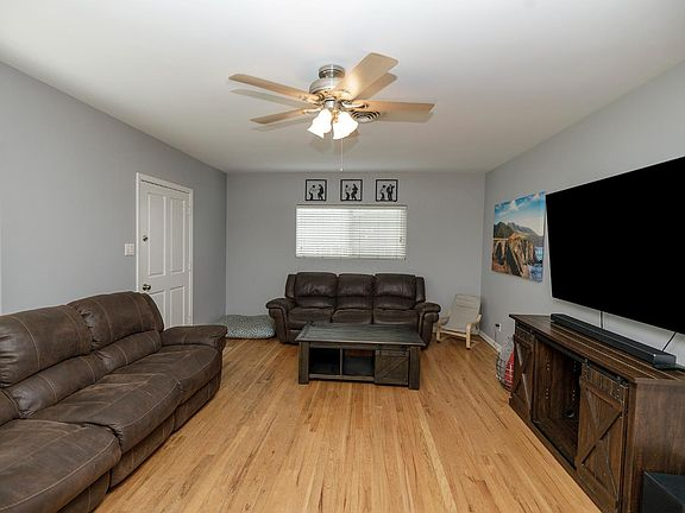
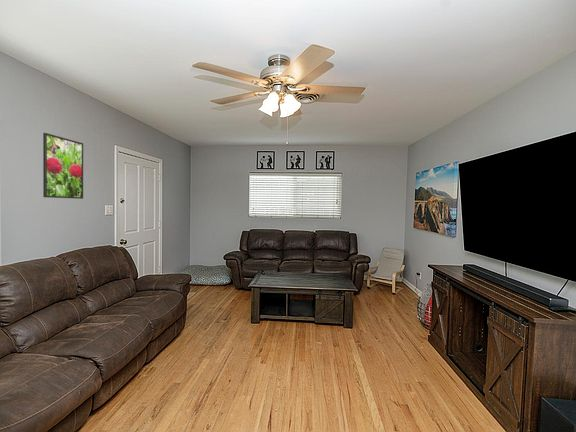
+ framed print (64, 168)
